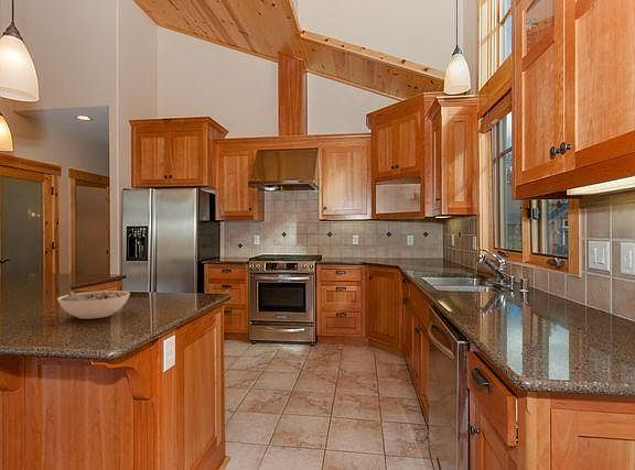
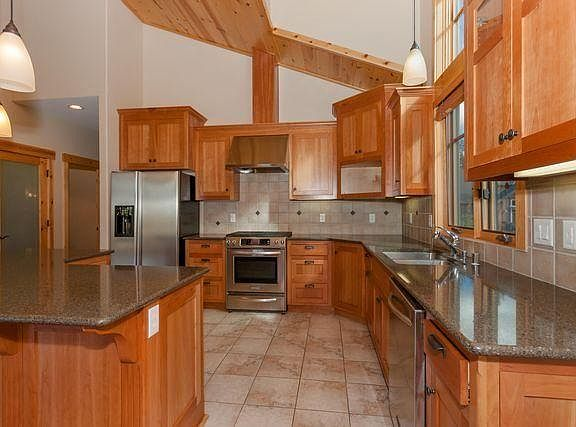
- bowl (95, 303)
